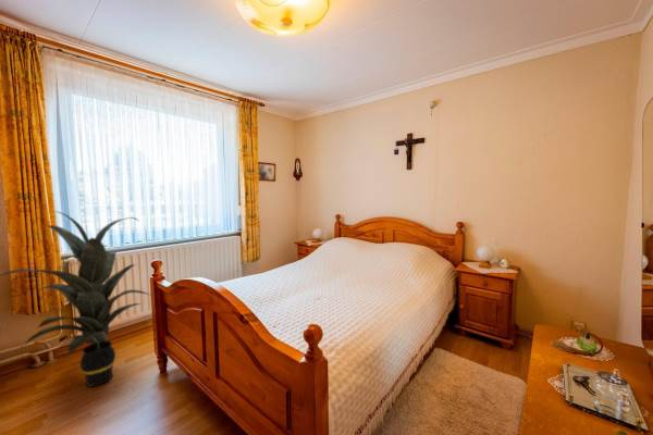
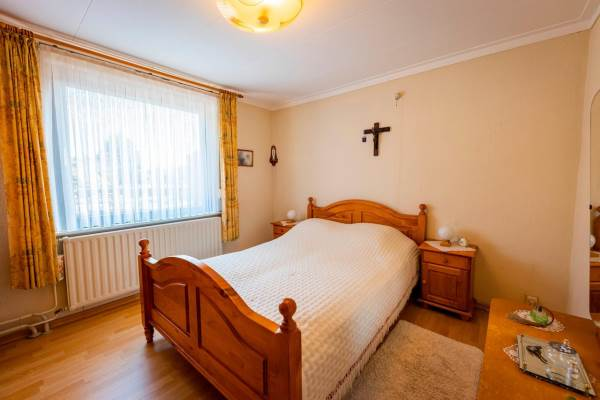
- indoor plant (86, 297)
